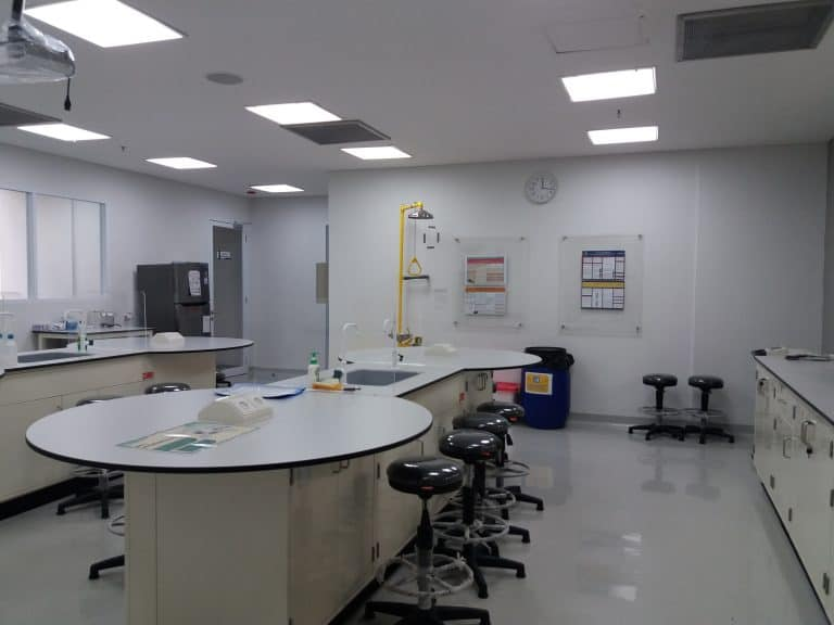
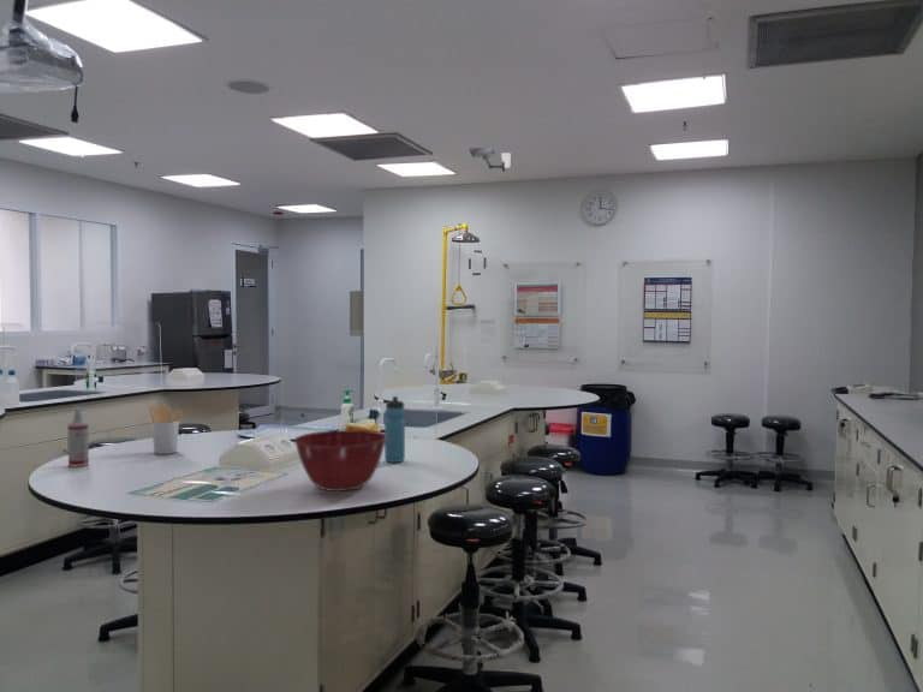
+ water bottle (394, 428)
+ mixing bowl (340, 461)
+ utensil holder (163, 428)
+ security camera (488, 162)
+ spray bottle (78, 436)
